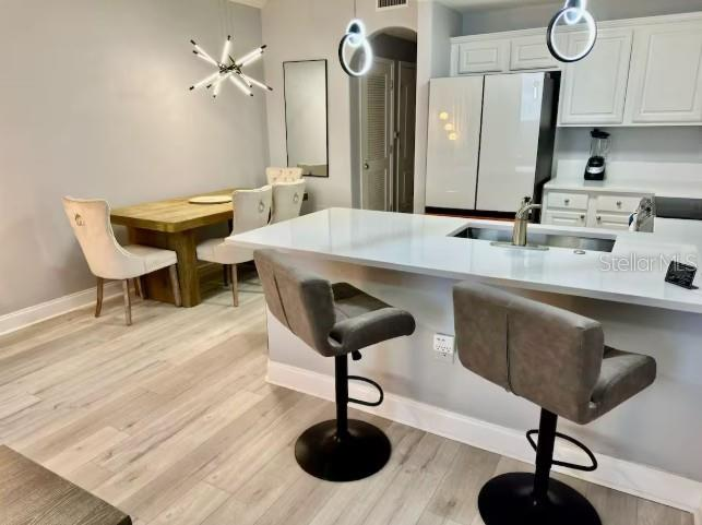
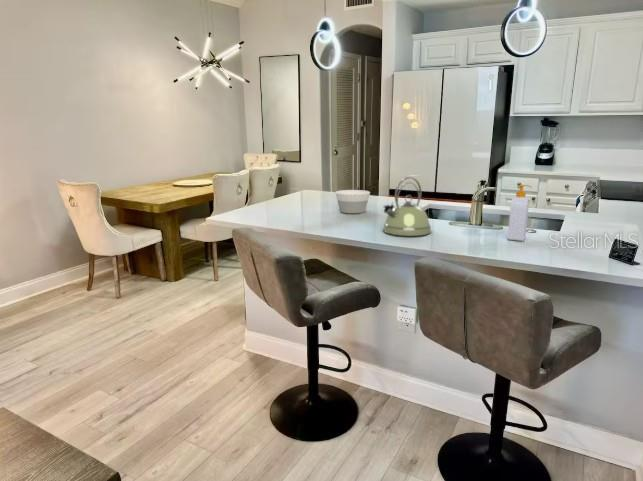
+ kettle (405, 204)
+ soap bottle (520, 212)
+ bowl (352, 201)
